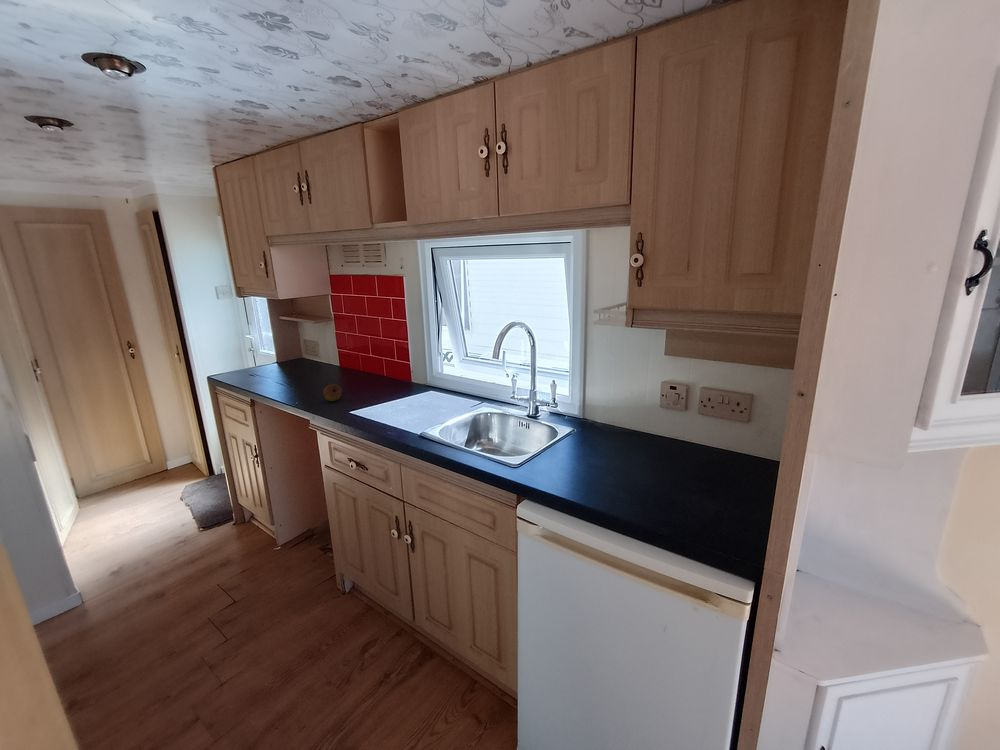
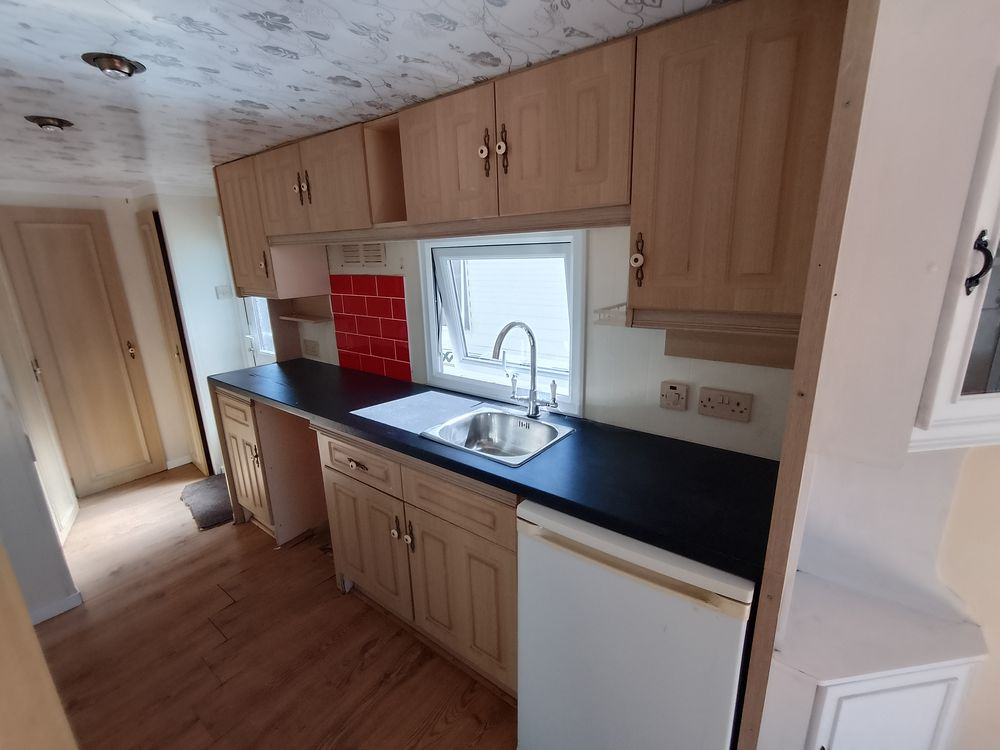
- fruit (332, 392)
